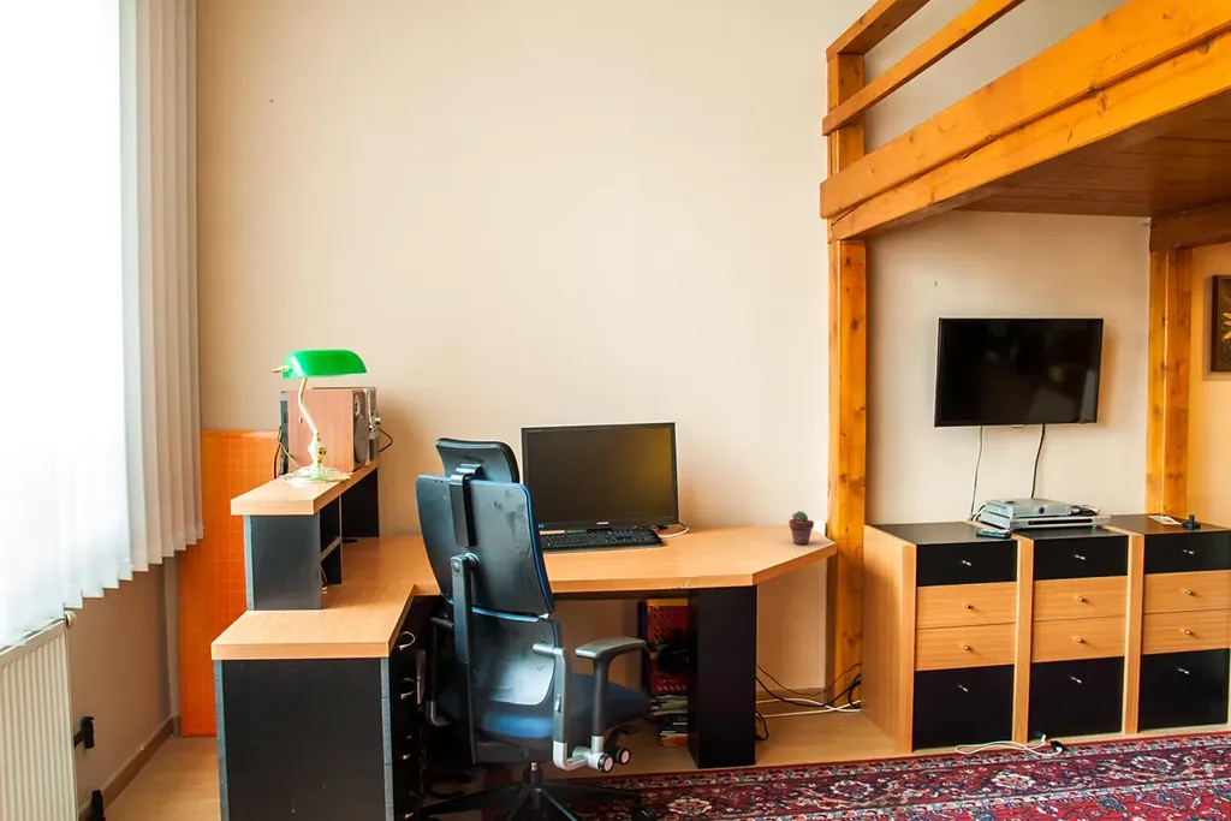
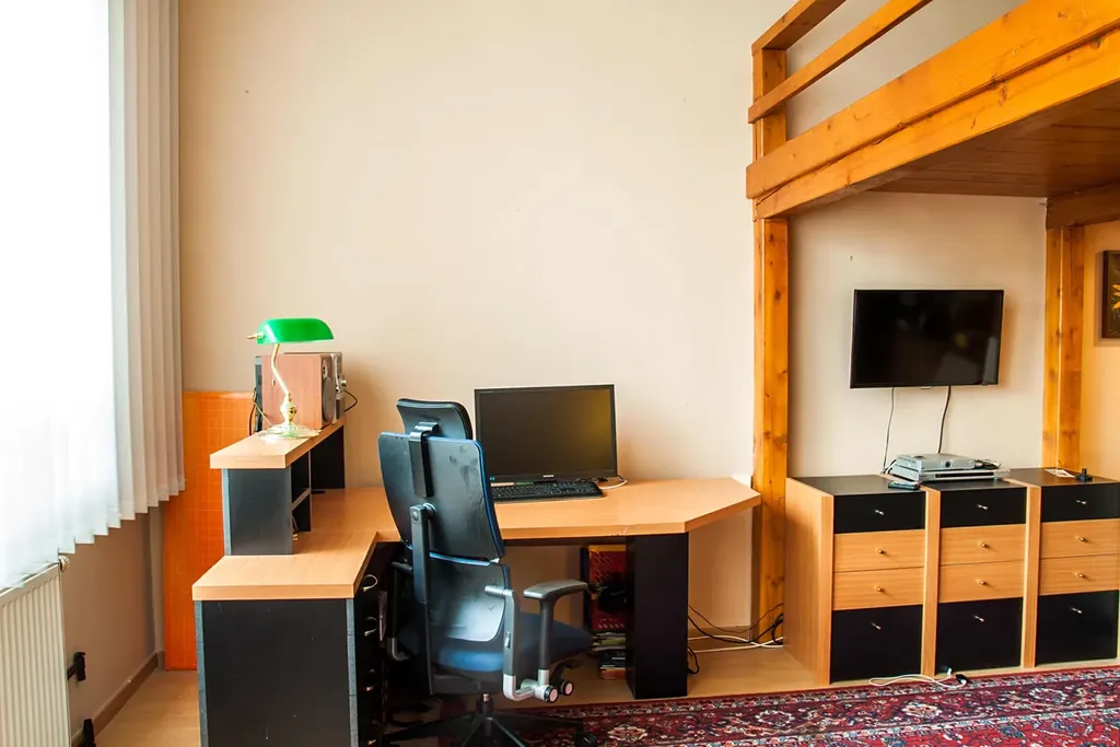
- potted succulent (801, 526)
